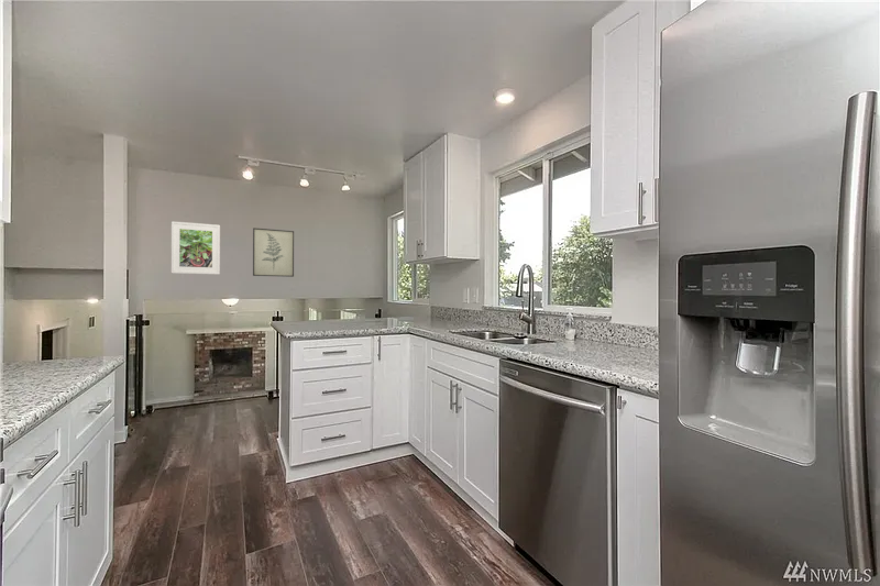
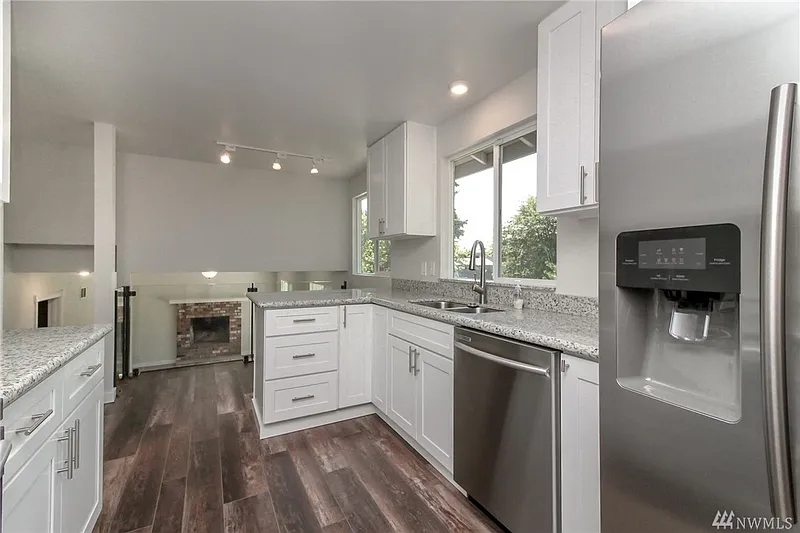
- wall art (273, 253)
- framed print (196, 248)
